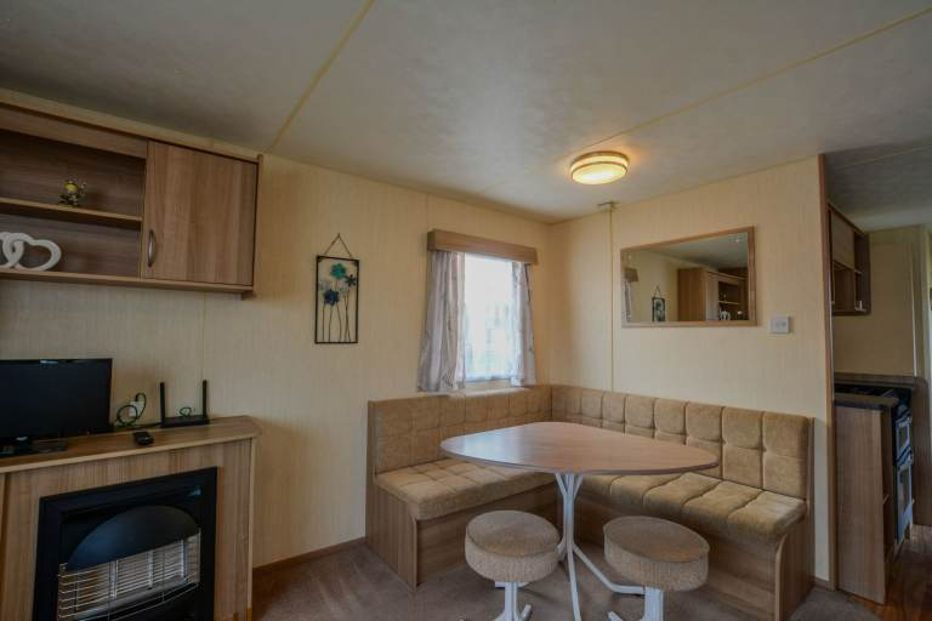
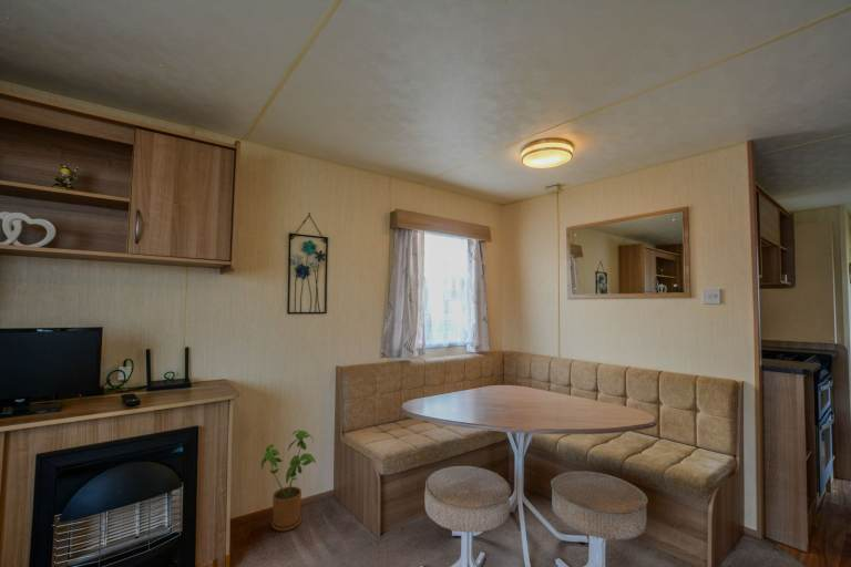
+ house plant (291, 478)
